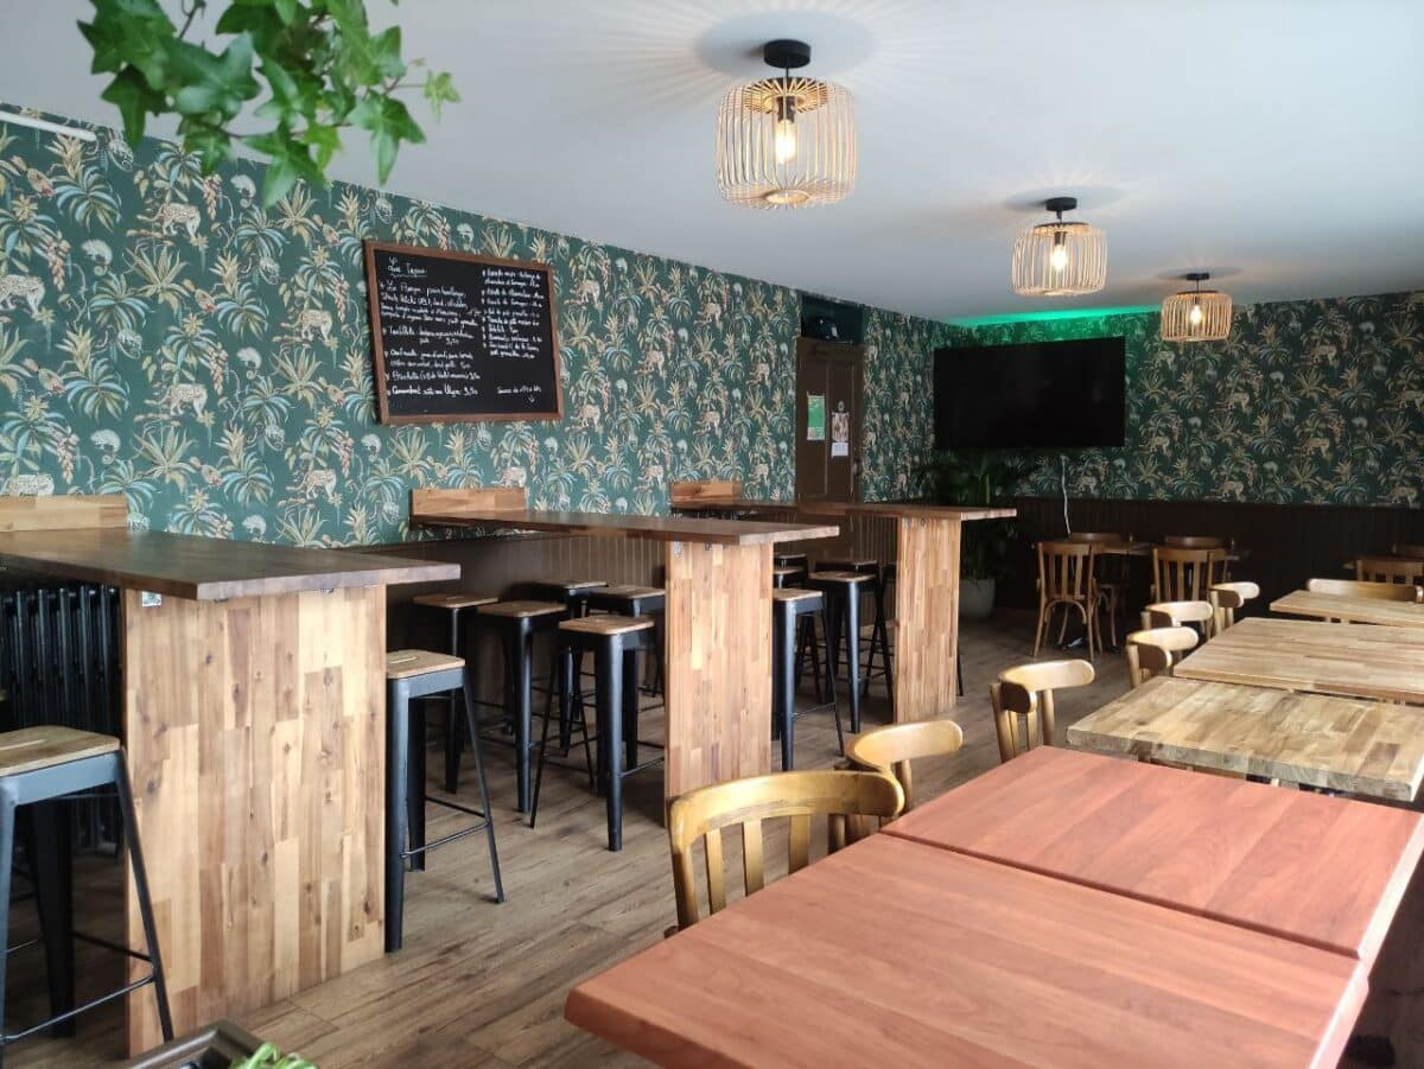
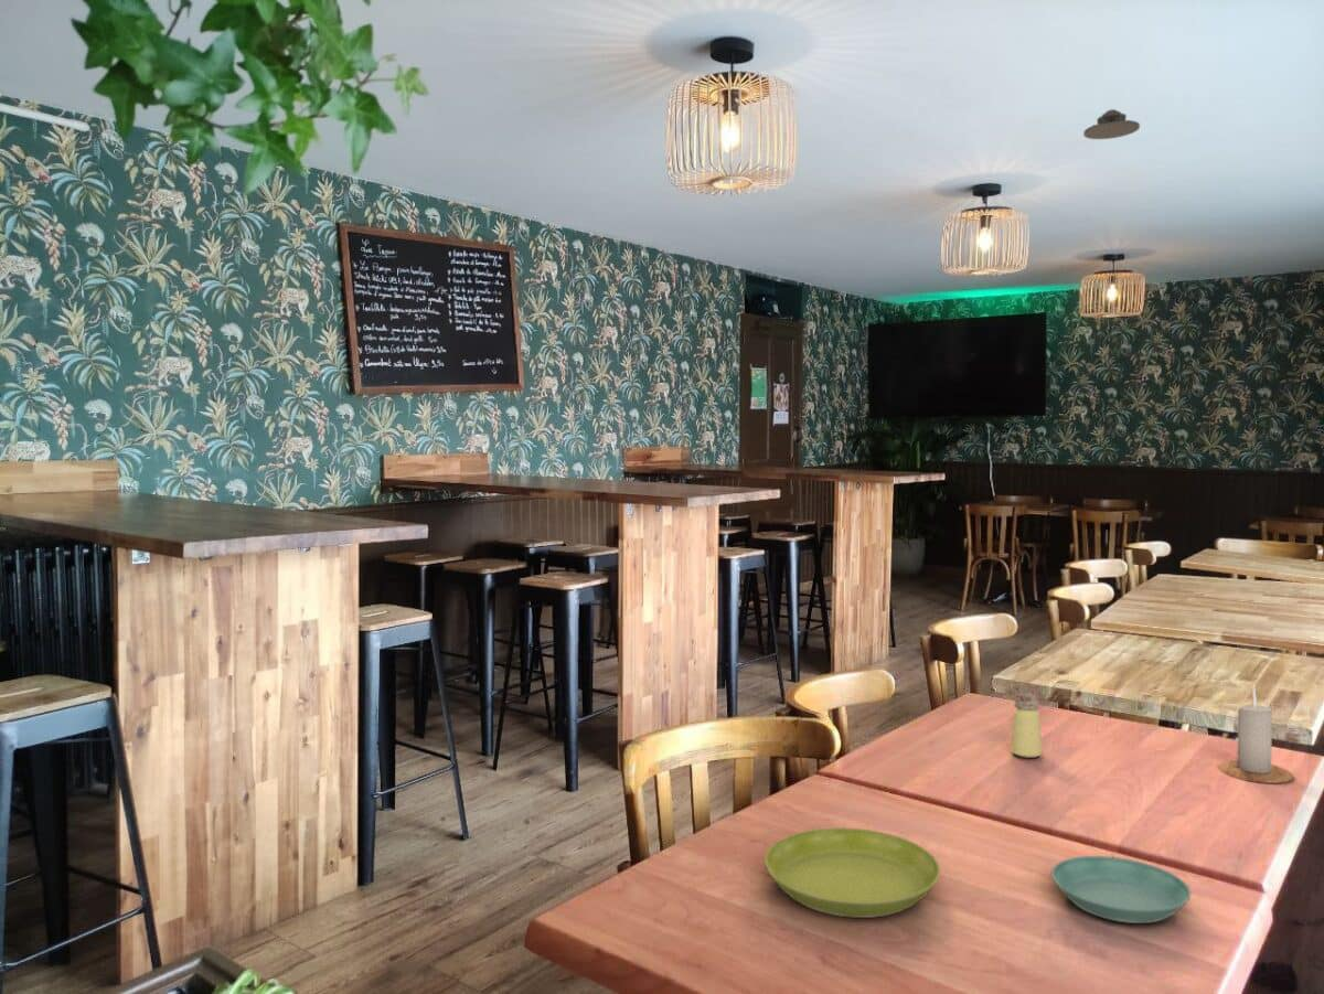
+ candle (1256, 726)
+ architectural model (1111, 119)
+ saltshaker (1026, 725)
+ saucer (851, 874)
+ saucer (1119, 891)
